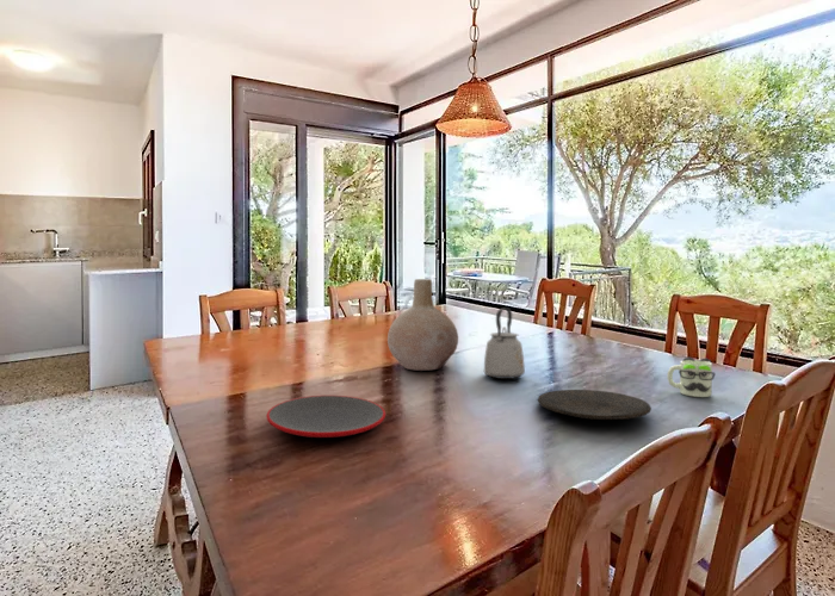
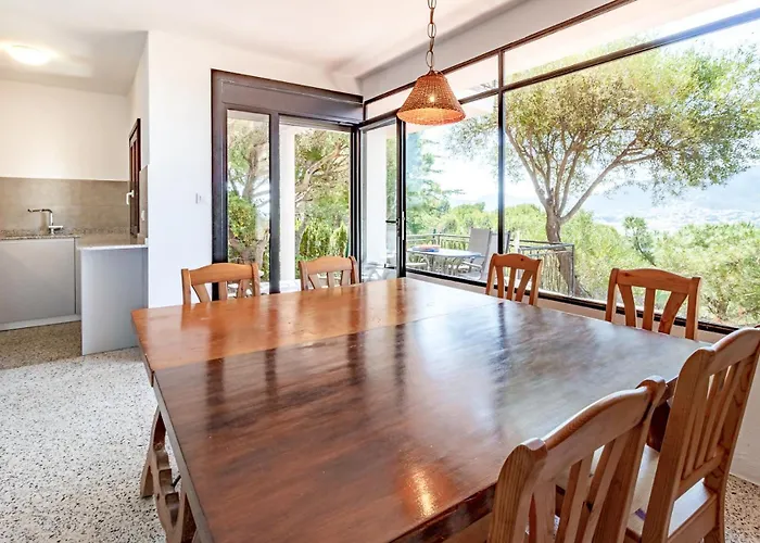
- plate (592, 406)
- plate (327, 416)
- vase (422, 323)
- kettle (506, 341)
- mug (689, 374)
